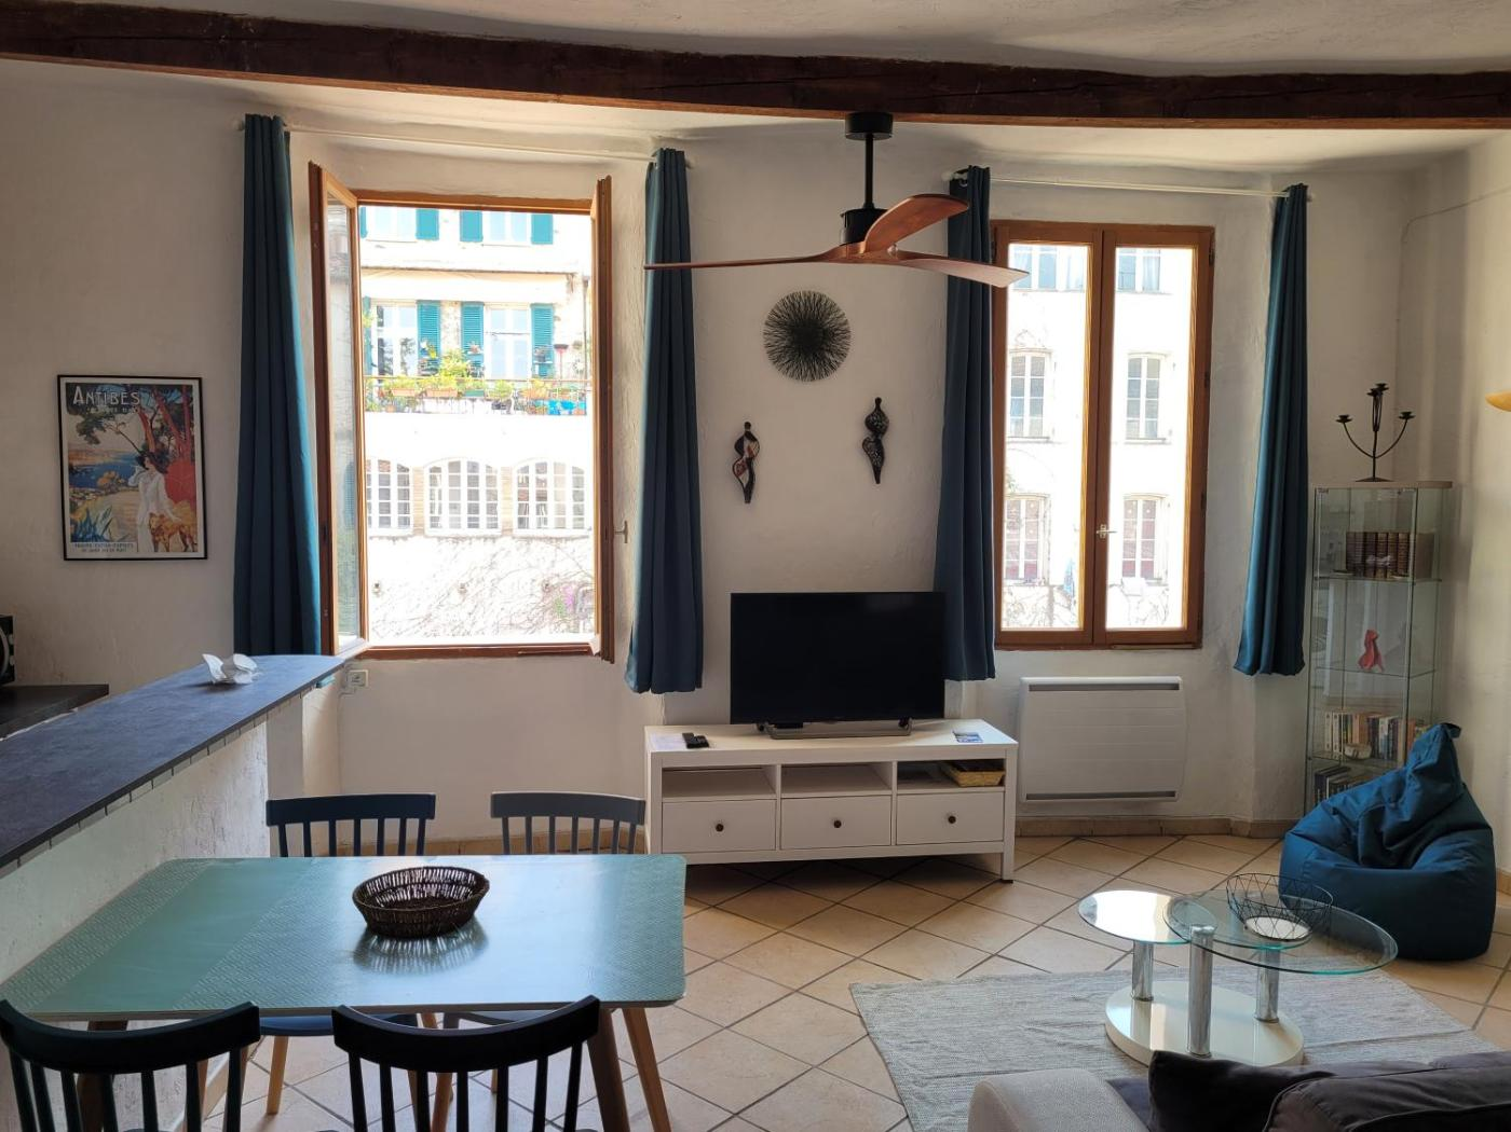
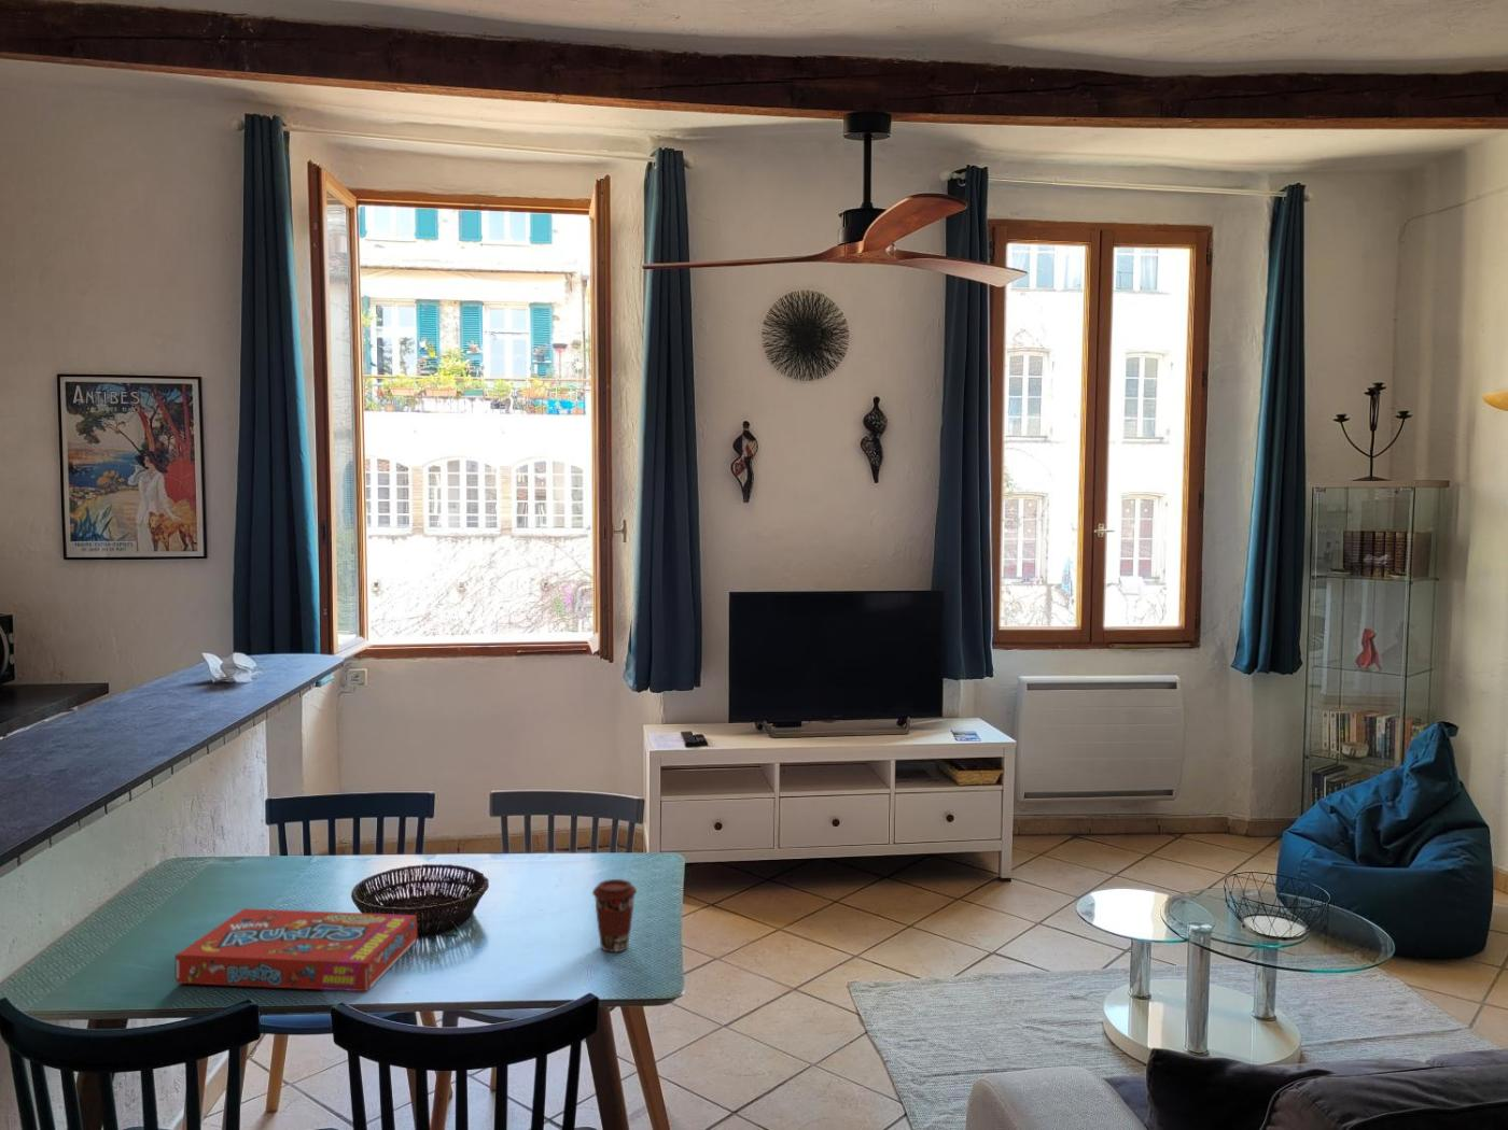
+ snack box (302, 947)
+ coffee cup (614, 915)
